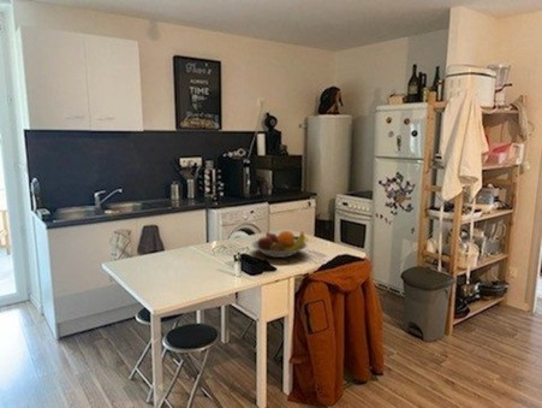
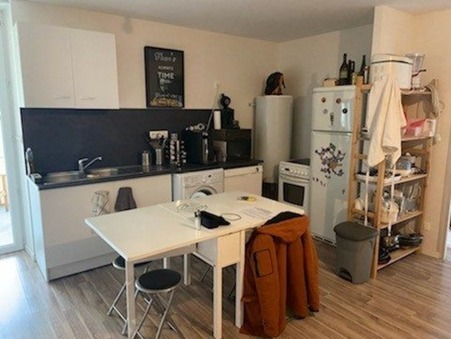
- fruit bowl (279, 242)
